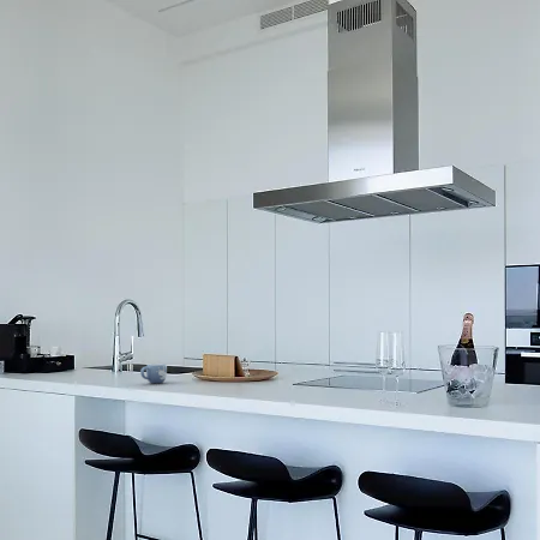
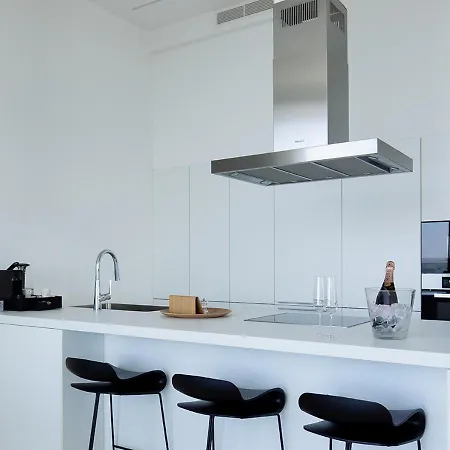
- mug (152, 373)
